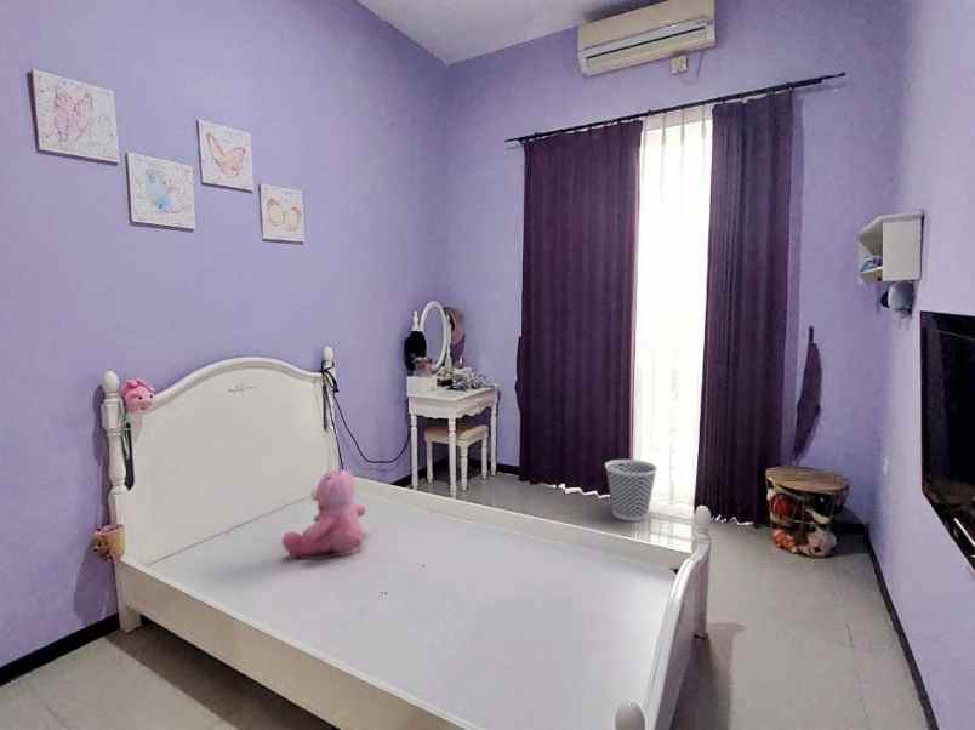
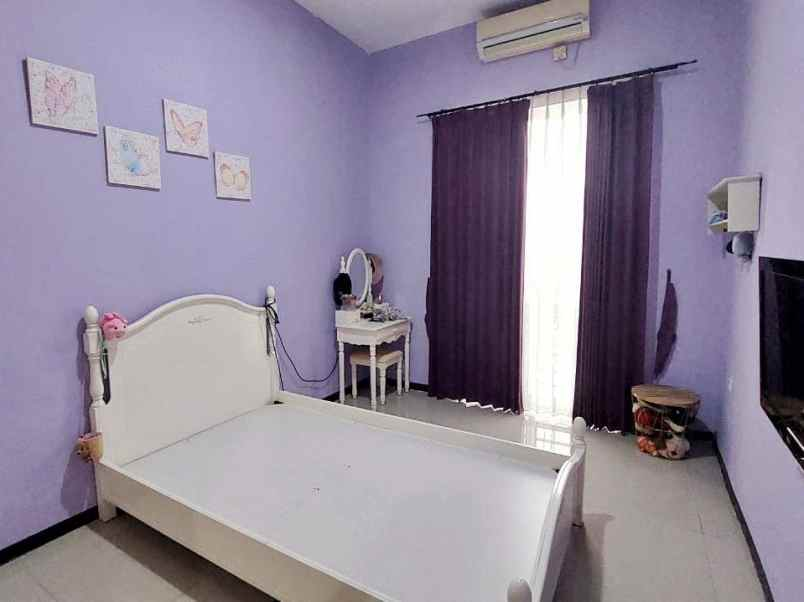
- wastebasket (629, 490)
- teddy bear (325, 508)
